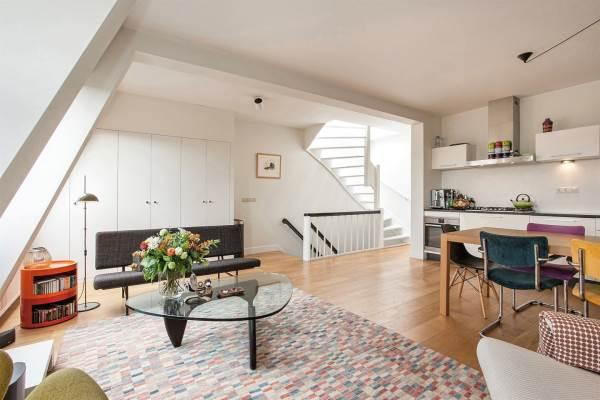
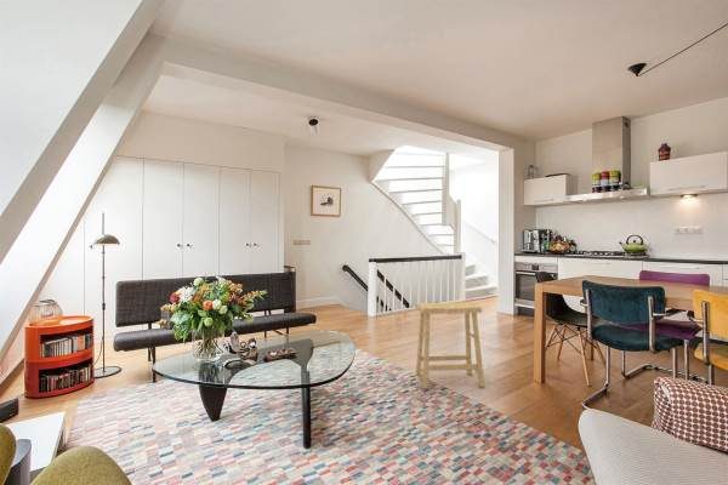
+ stool (448, 355)
